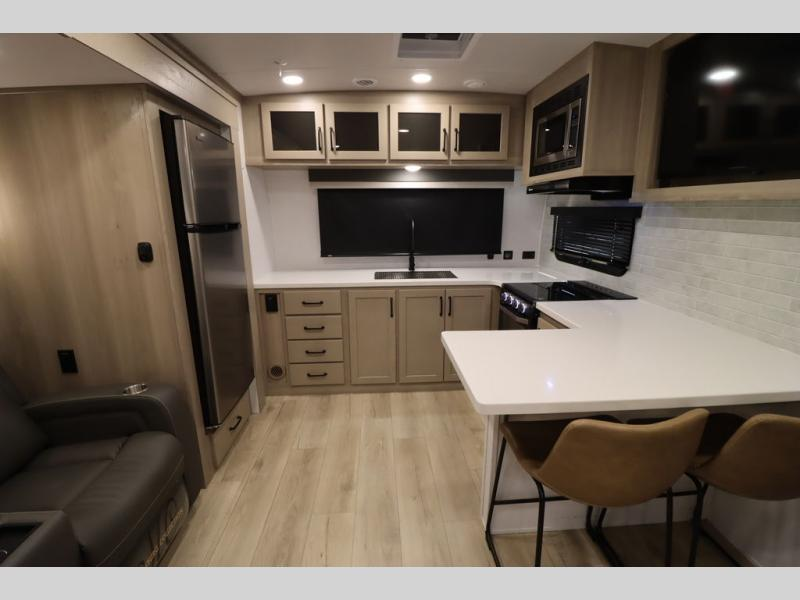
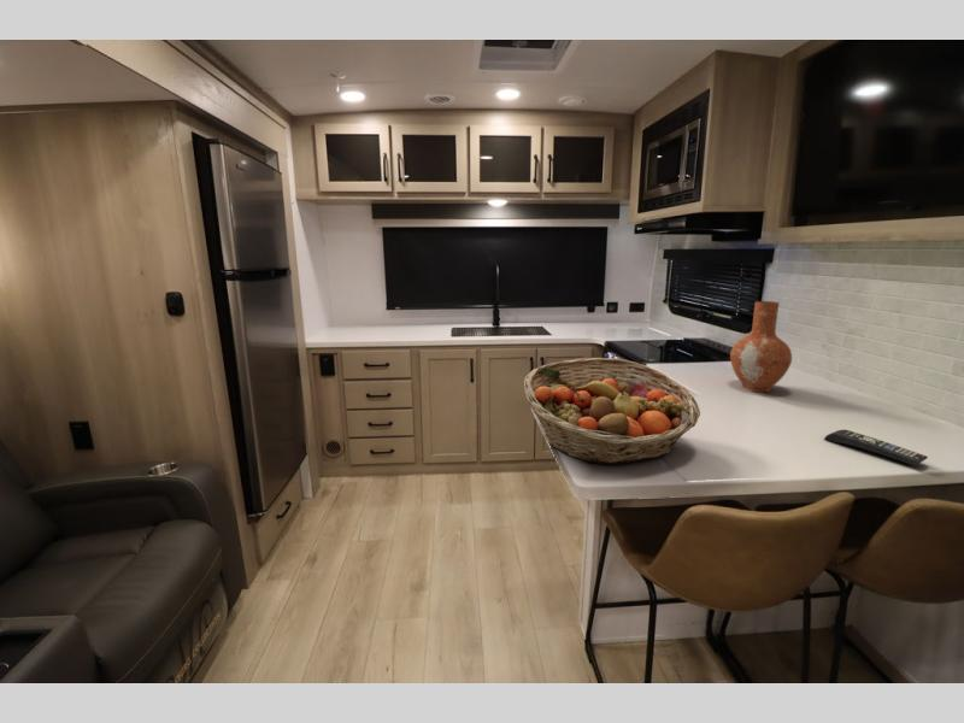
+ fruit basket (607, 406)
+ vase (760, 346)
+ remote control (872, 445)
